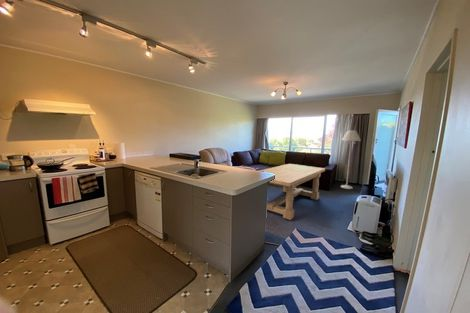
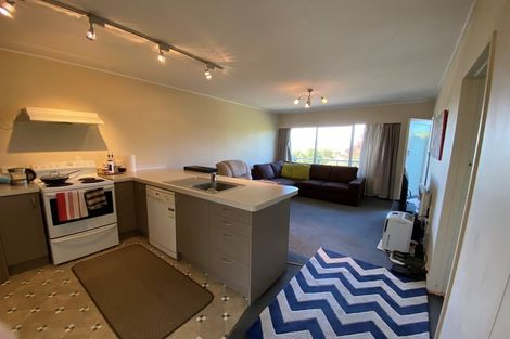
- floor lamp (349, 159)
- dining table (288, 186)
